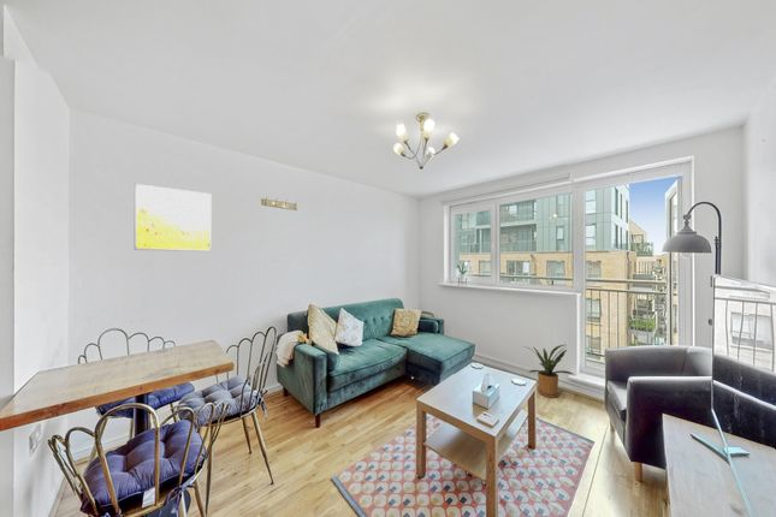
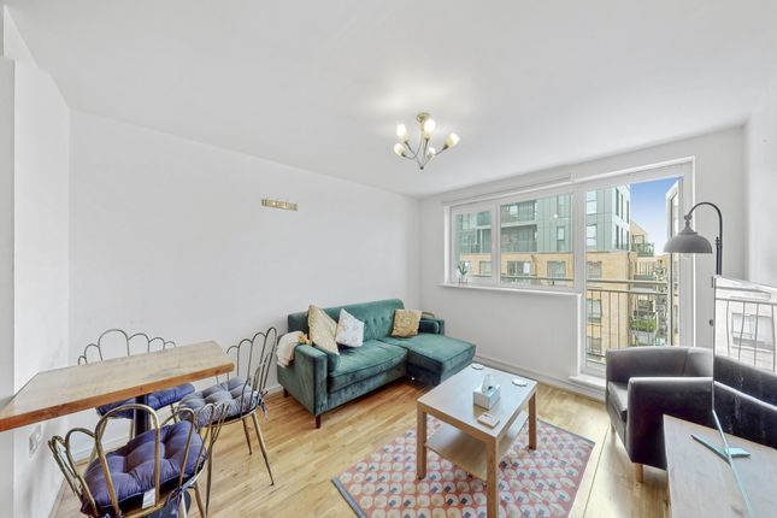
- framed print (174, 219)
- house plant (547, 367)
